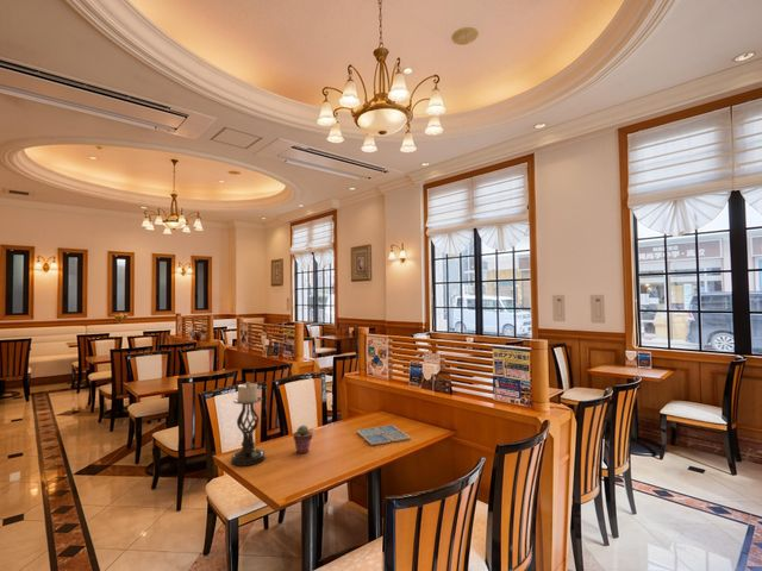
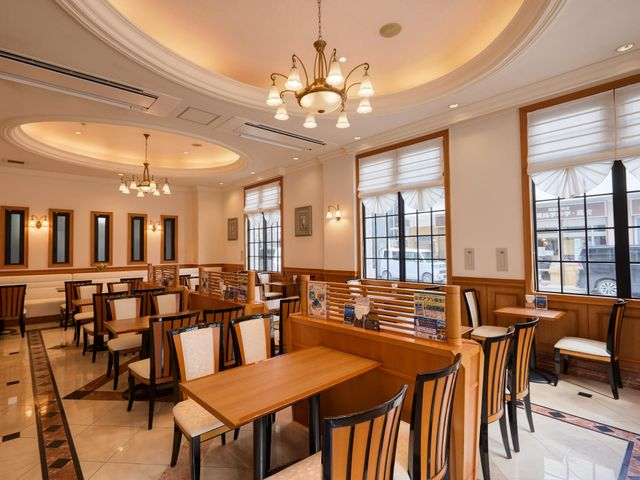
- potted succulent (302, 438)
- drink coaster (382, 434)
- candle holder (248, 420)
